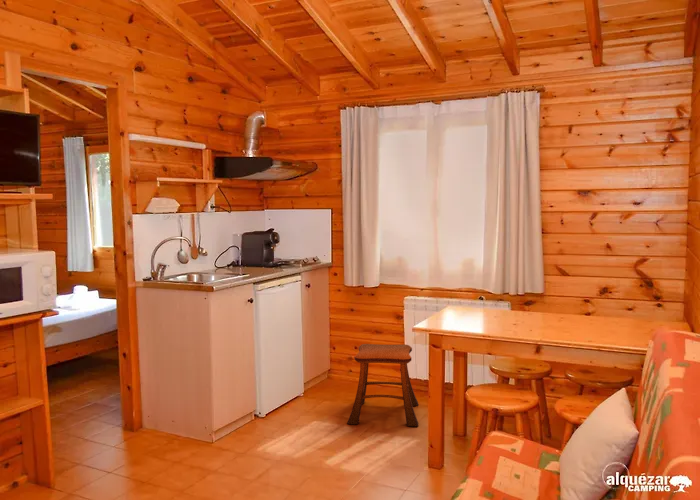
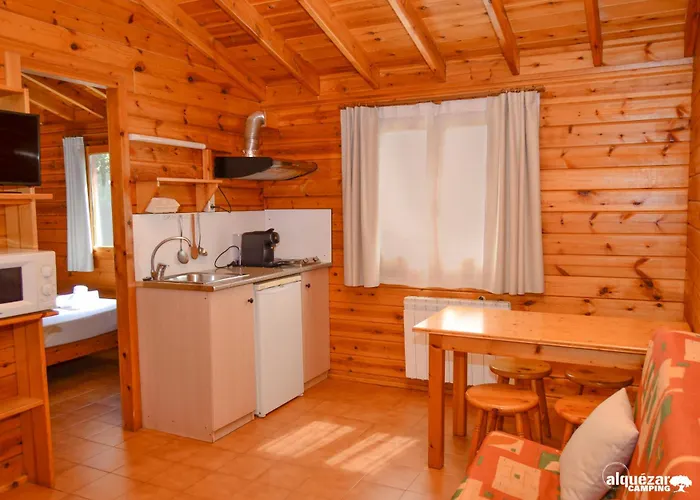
- stool (383, 381)
